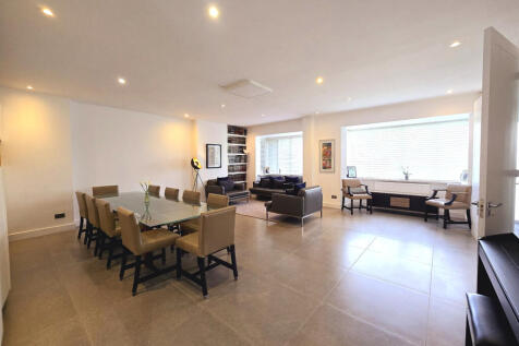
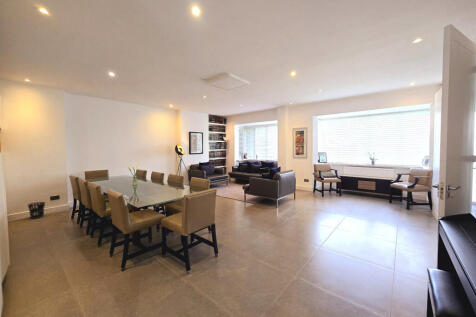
+ wastebasket (36, 210)
